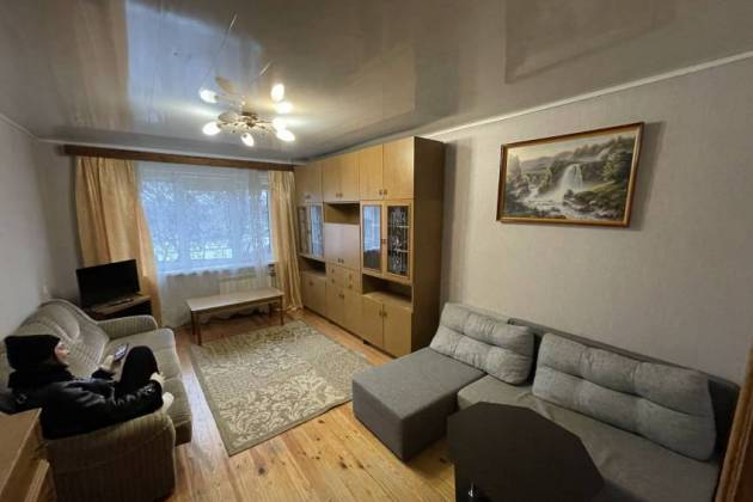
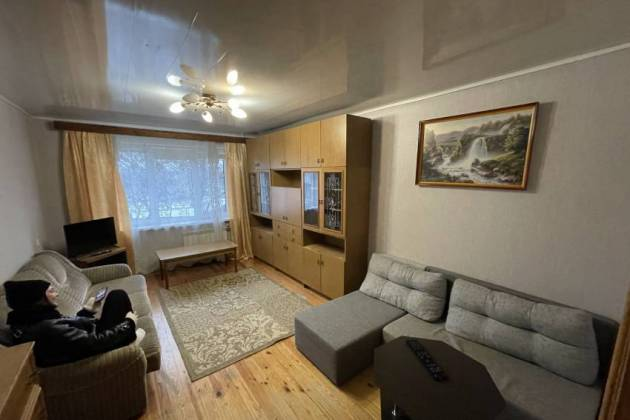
+ remote control (424, 357)
